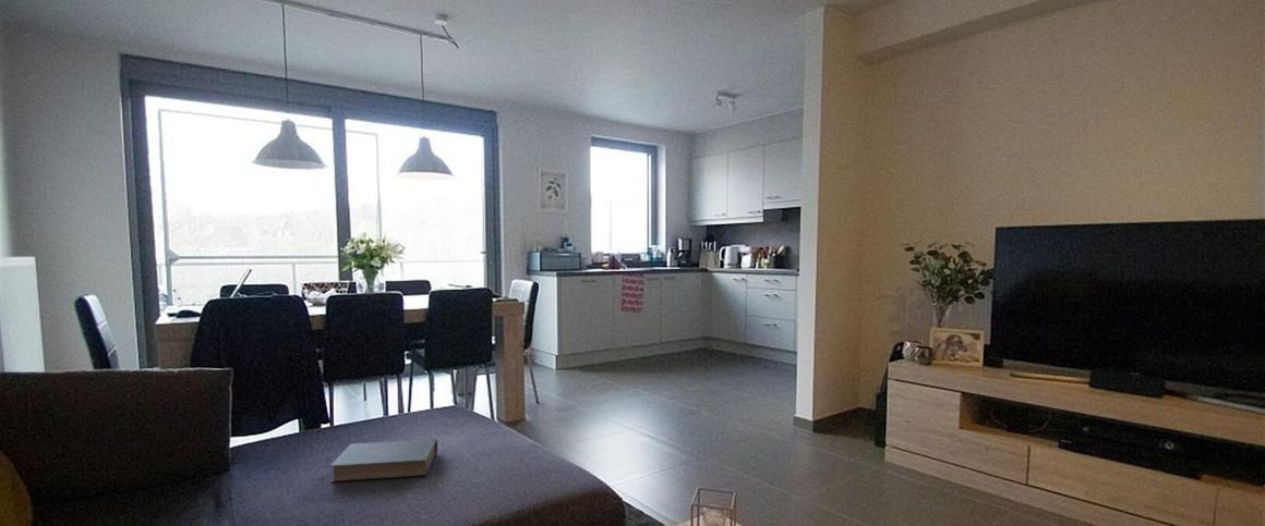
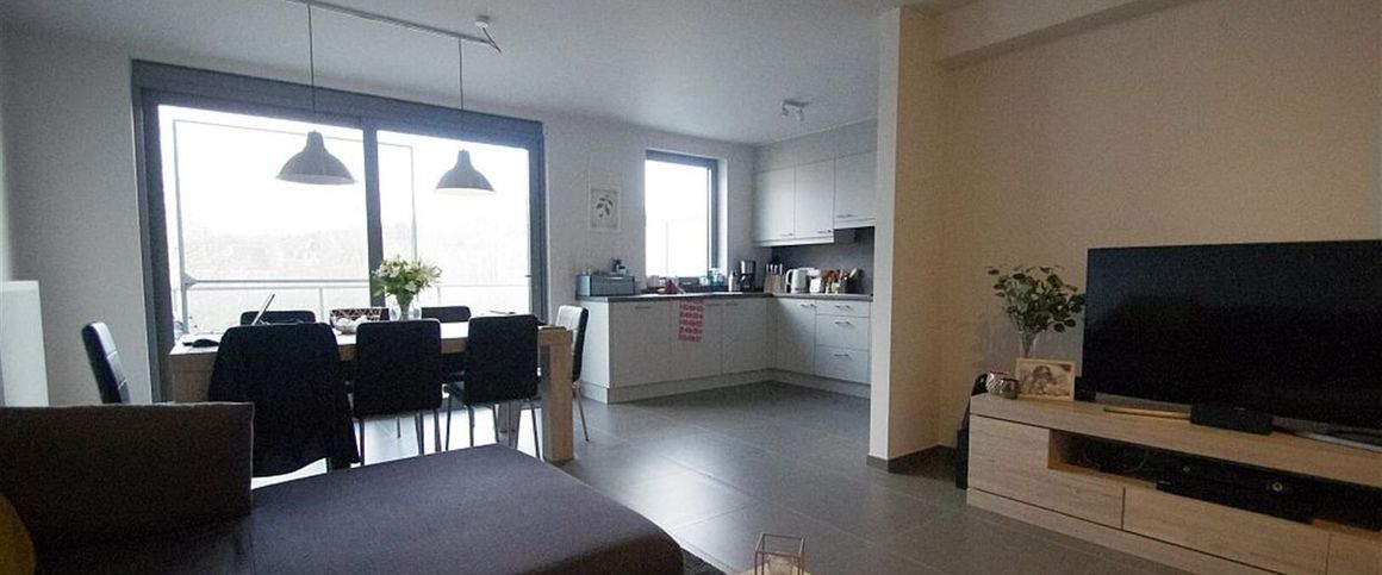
- book (387, 457)
